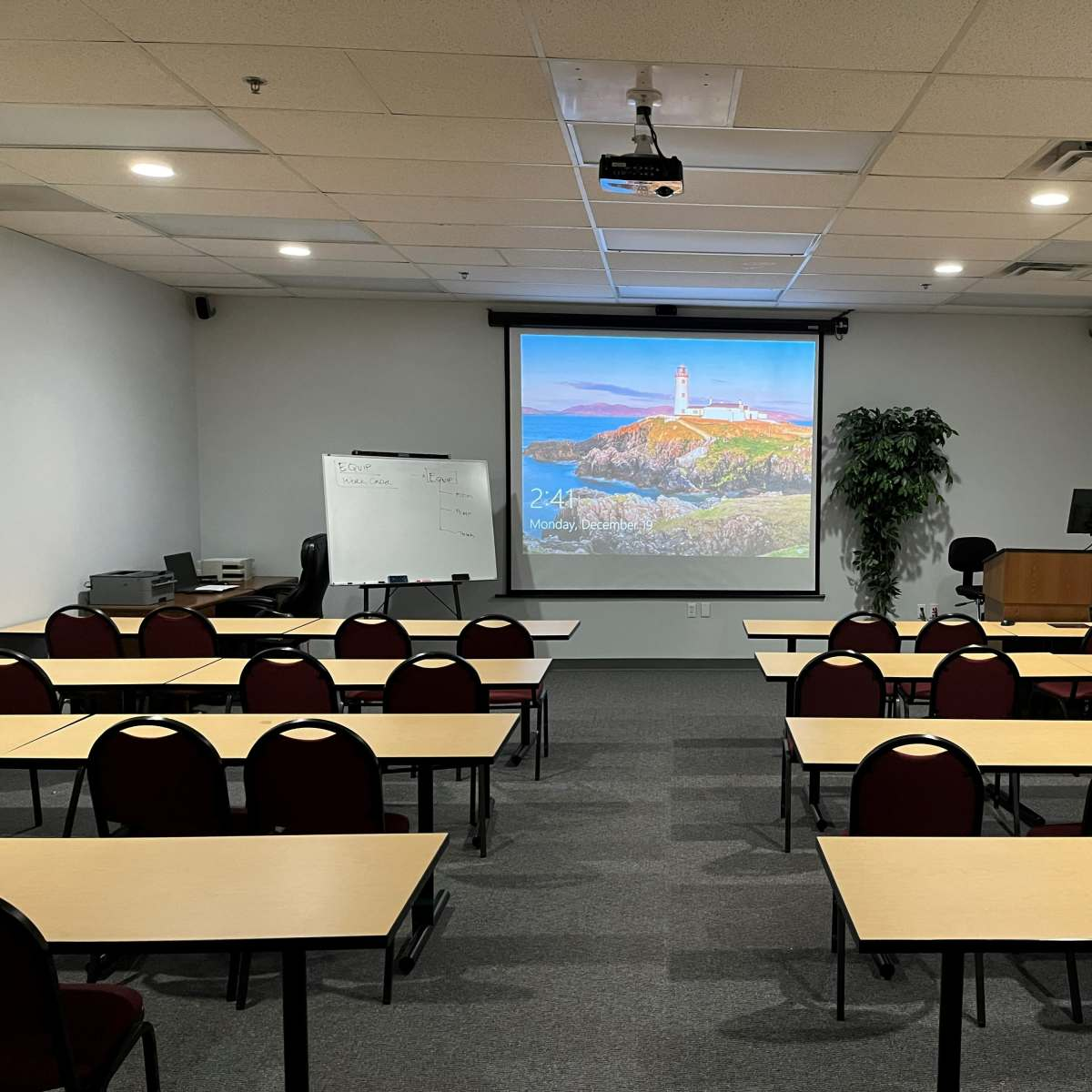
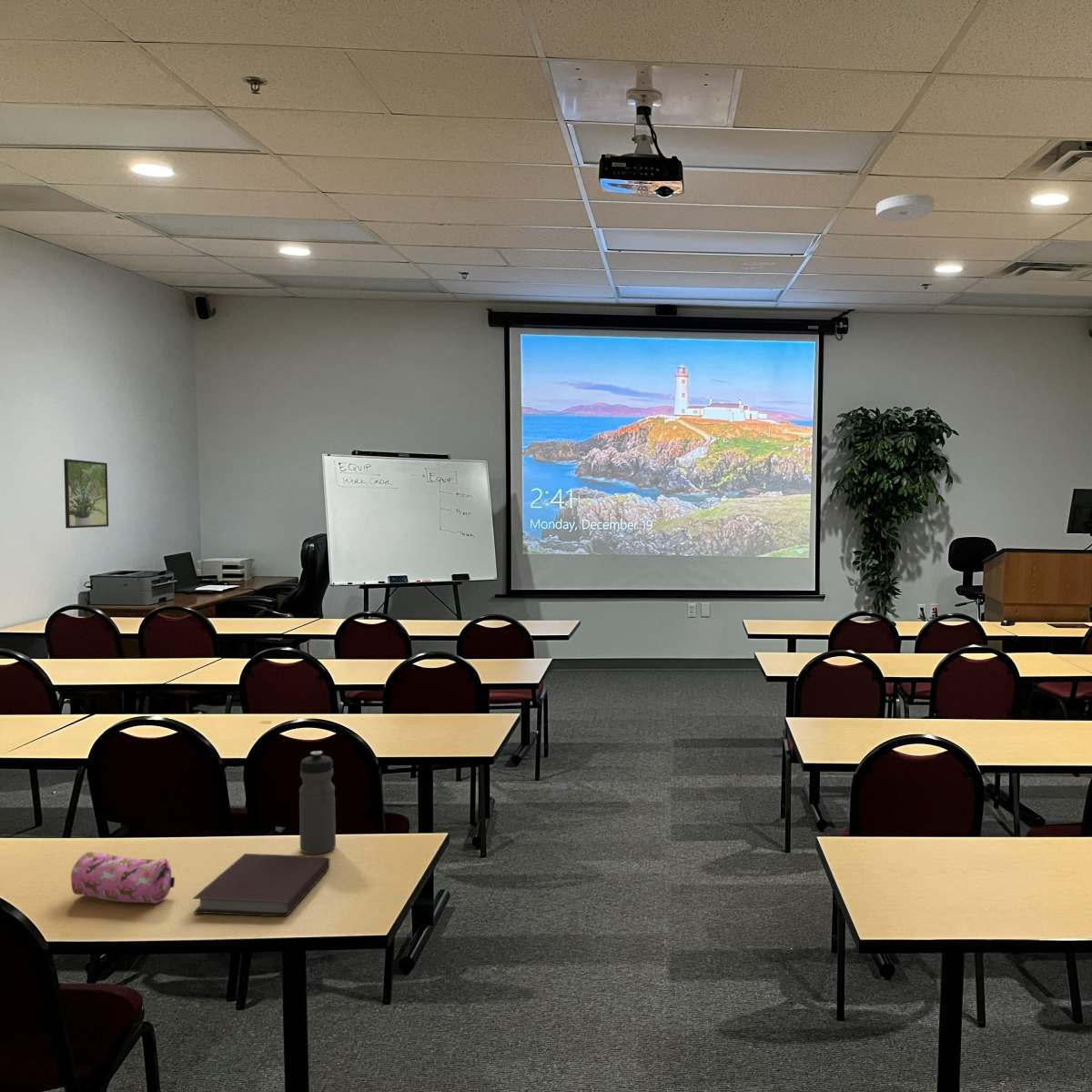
+ water bottle (317, 800)
+ notebook (265, 883)
+ pencil case (121, 876)
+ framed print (86, 494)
+ smoke detector (905, 207)
